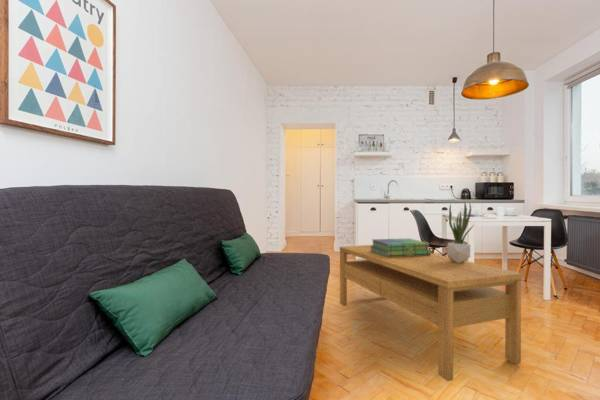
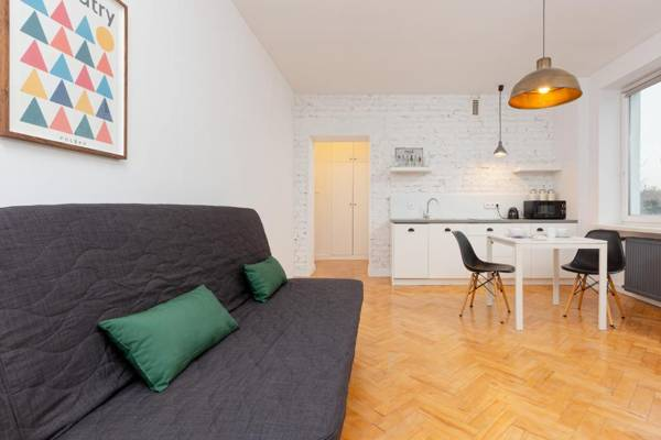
- stack of books (399, 246)
- coffee table (410, 292)
- potted plant (459, 231)
